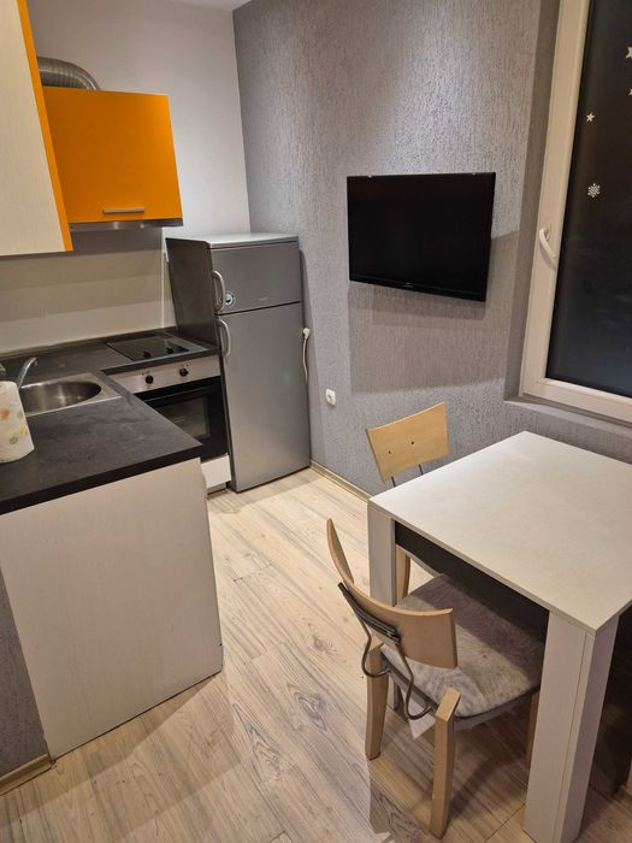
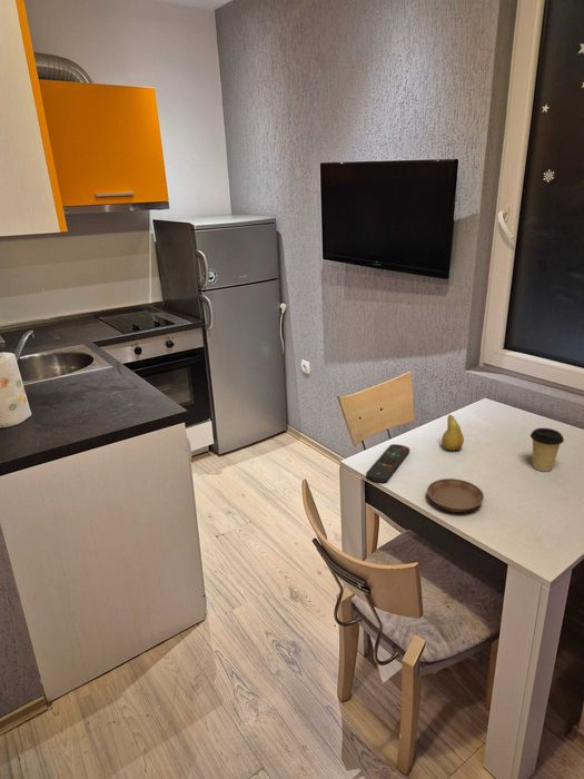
+ saucer (454, 496)
+ coffee cup (545, 450)
+ fruit (453, 432)
+ remote control (388, 462)
